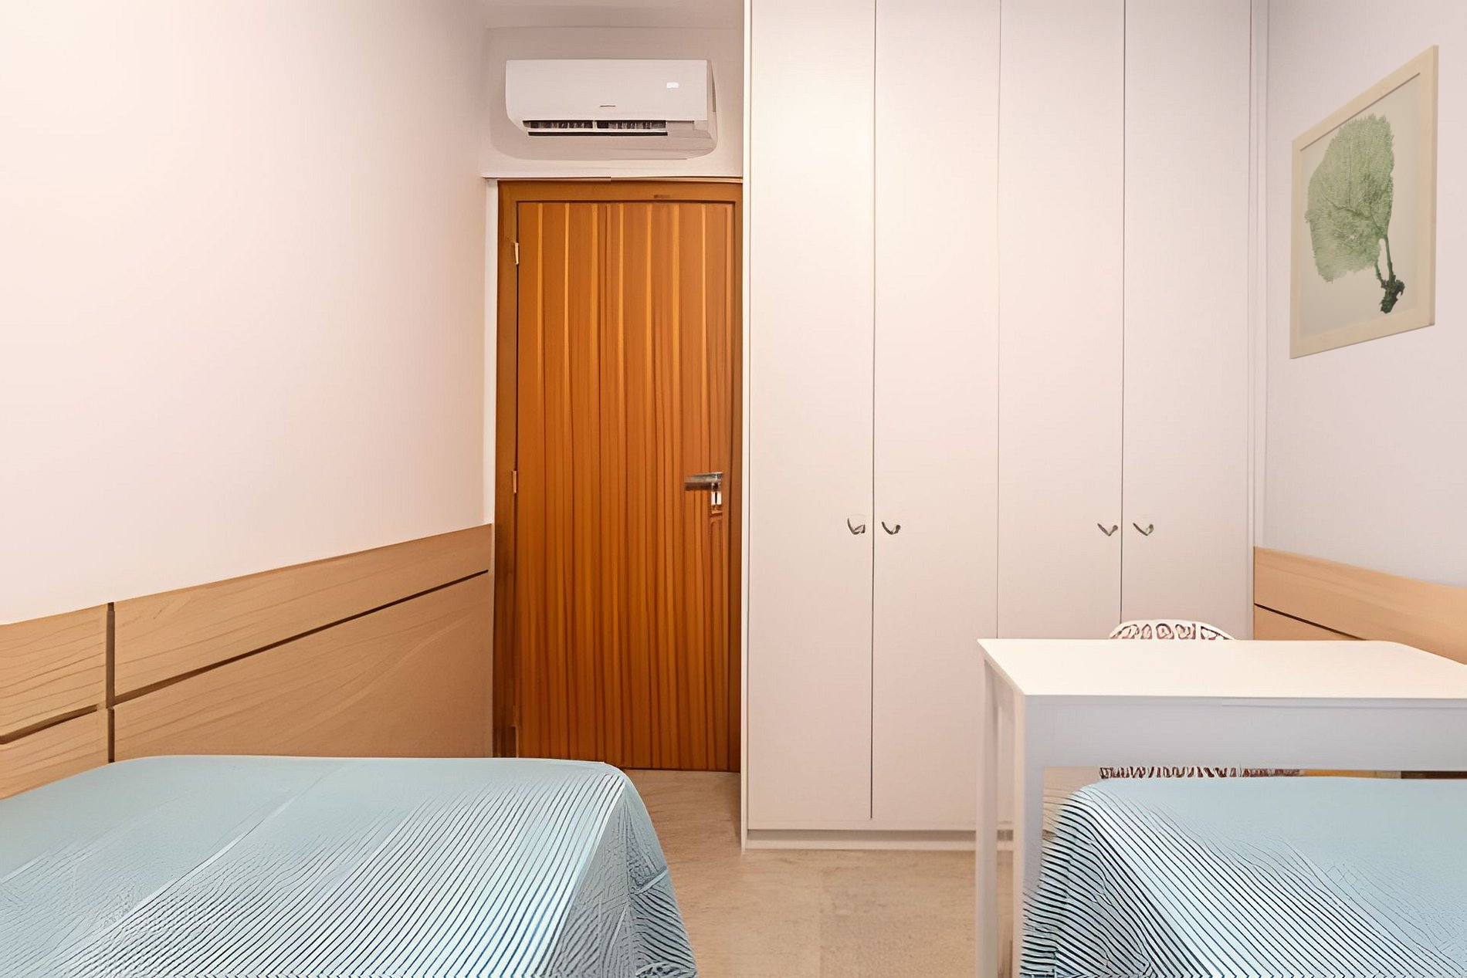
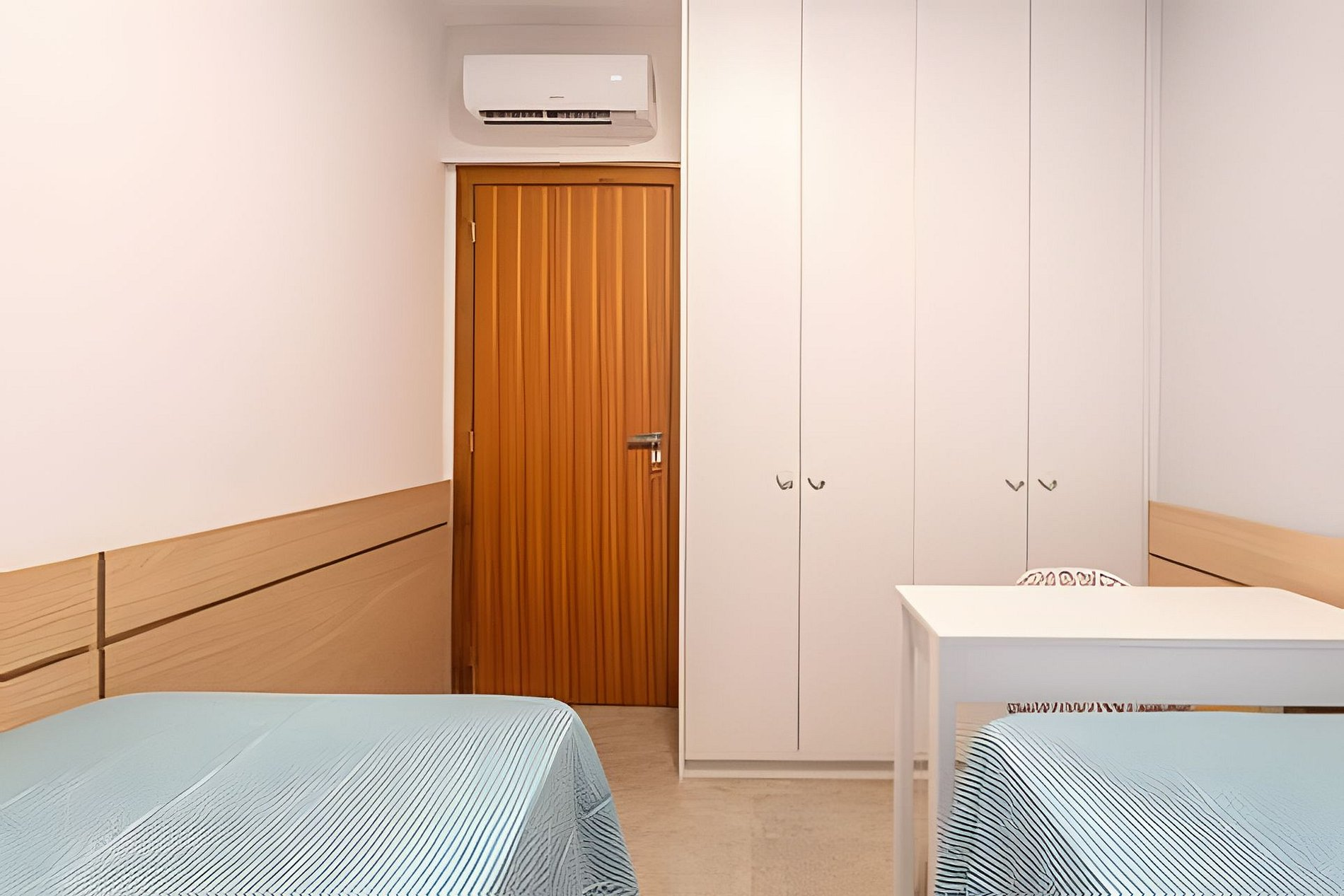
- wall art (1355, 220)
